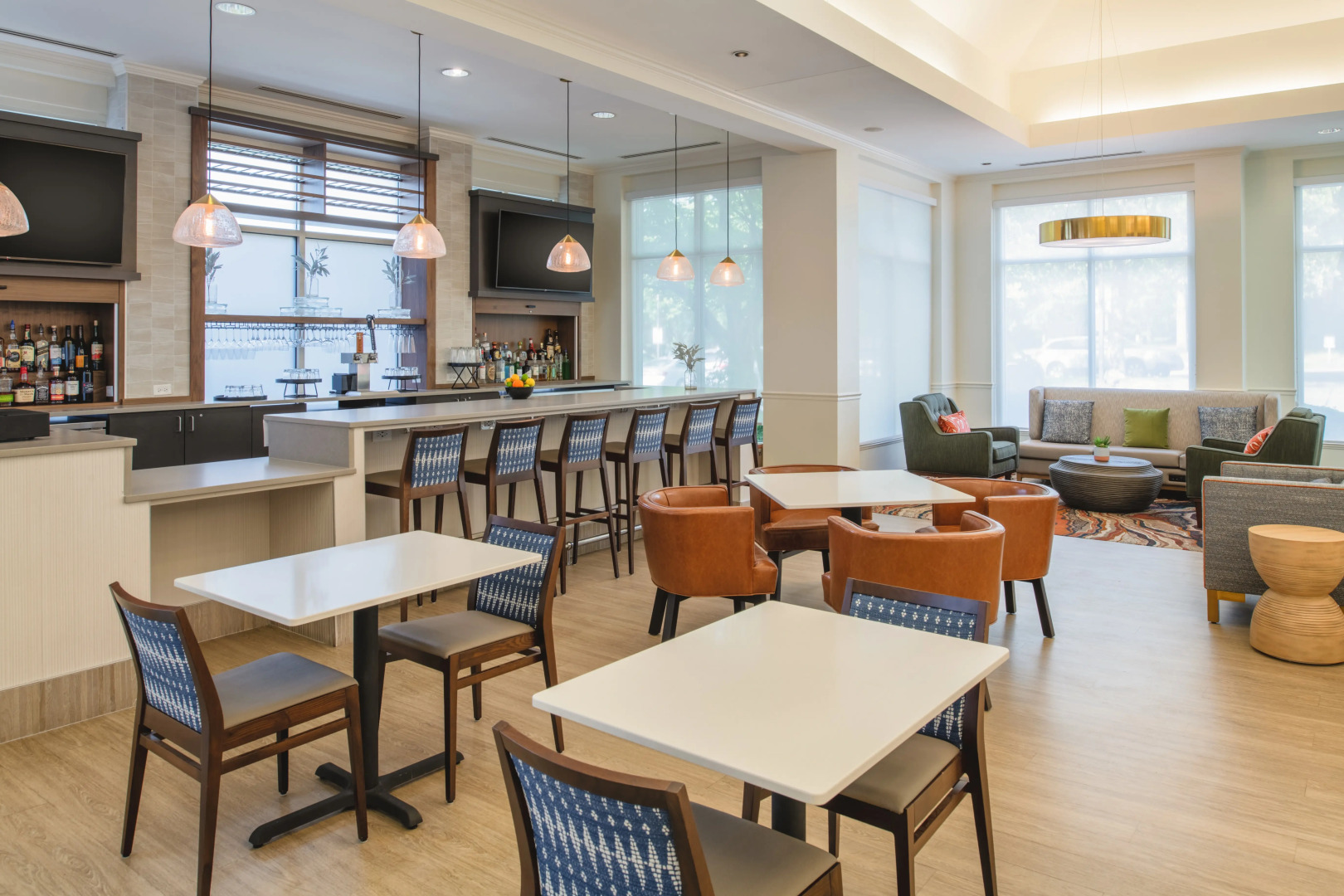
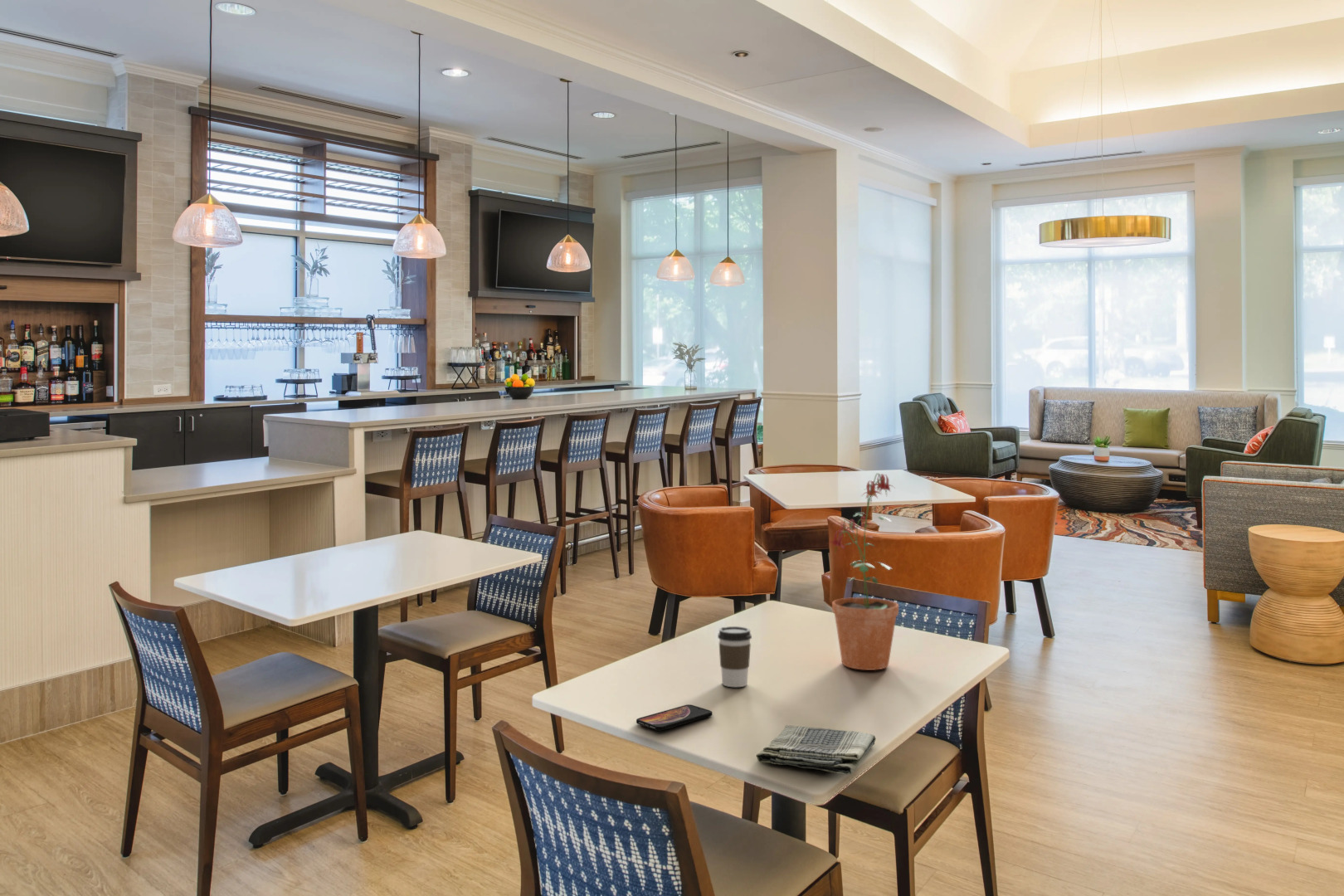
+ smartphone (674, 717)
+ coffee cup (734, 656)
+ potted plant (859, 568)
+ dish towel (817, 745)
